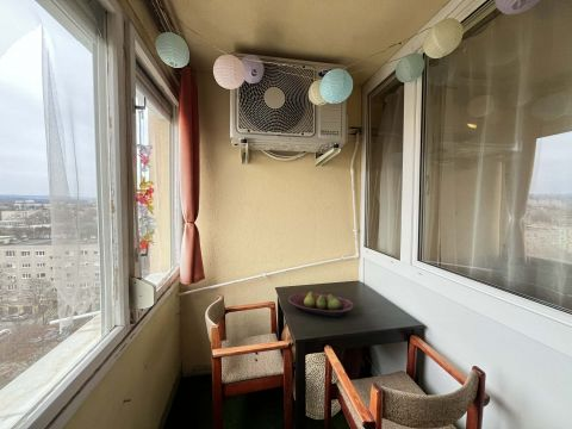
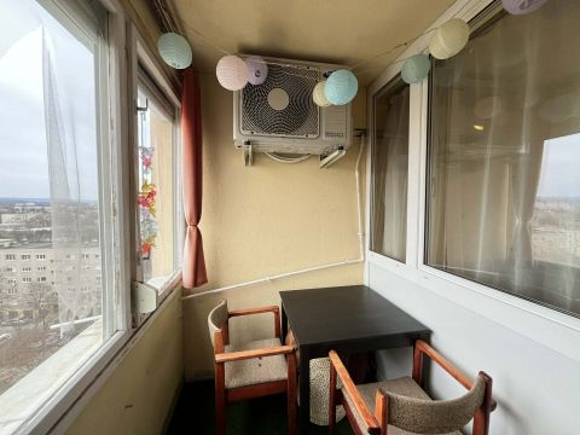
- fruit bowl (319, 301)
